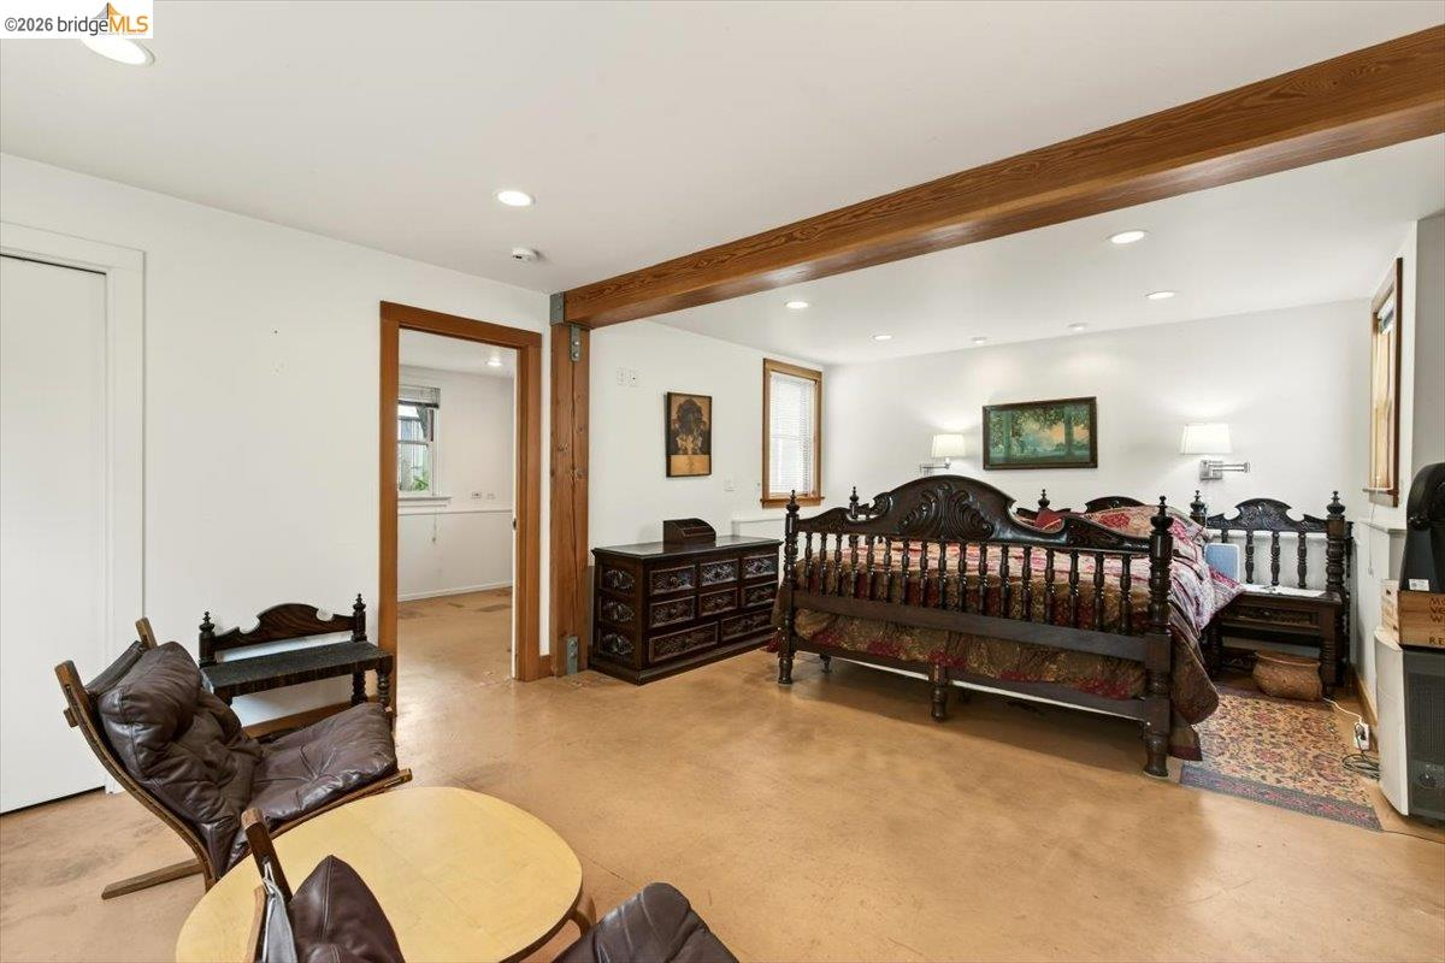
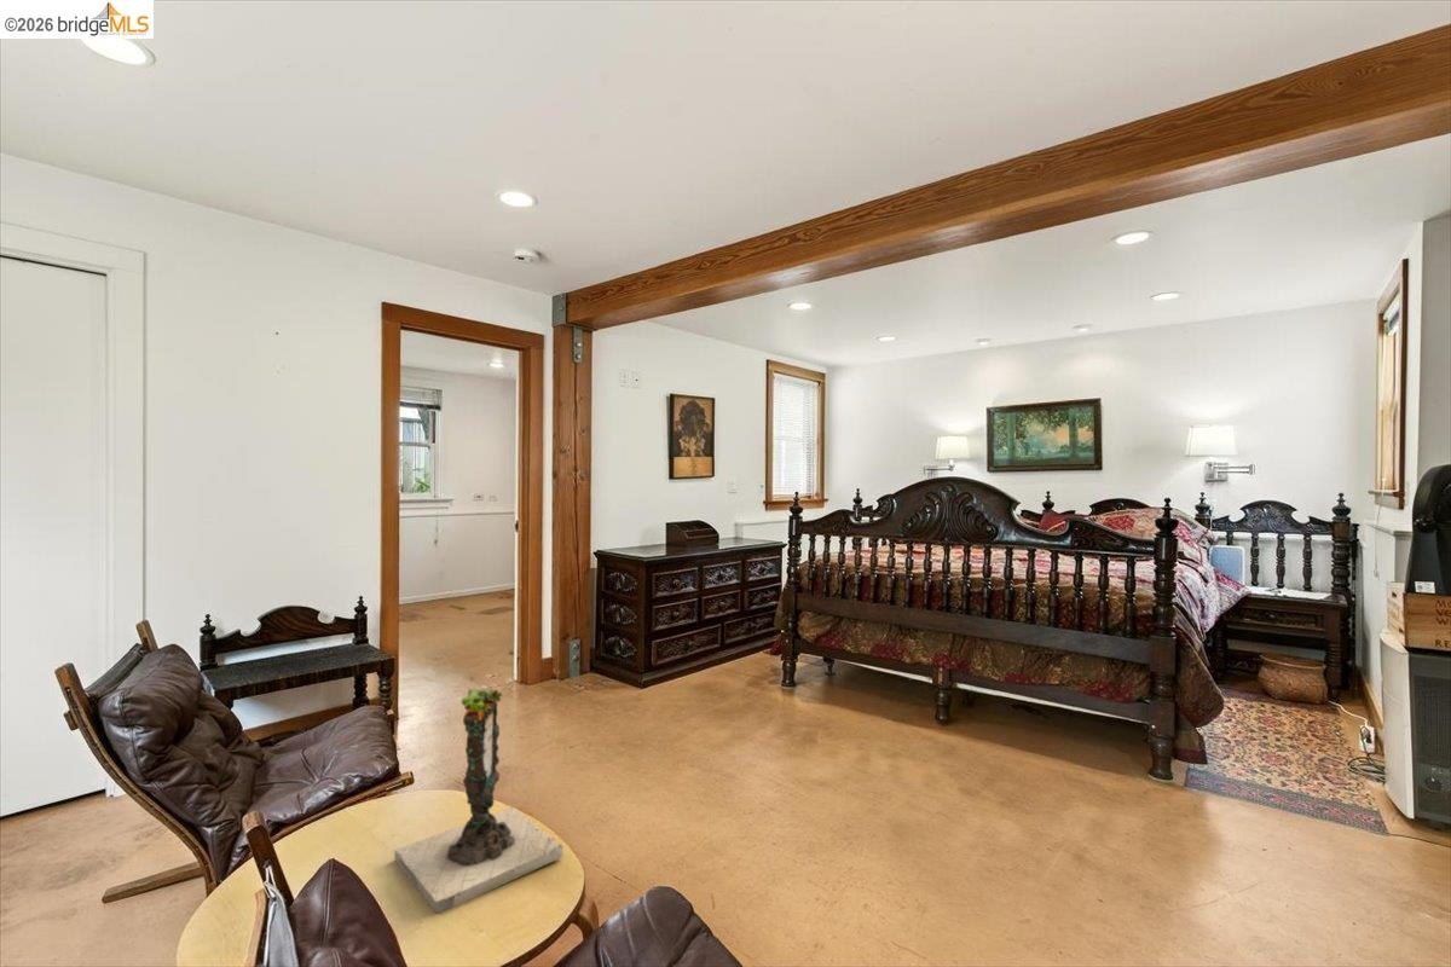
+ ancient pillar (479, 765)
